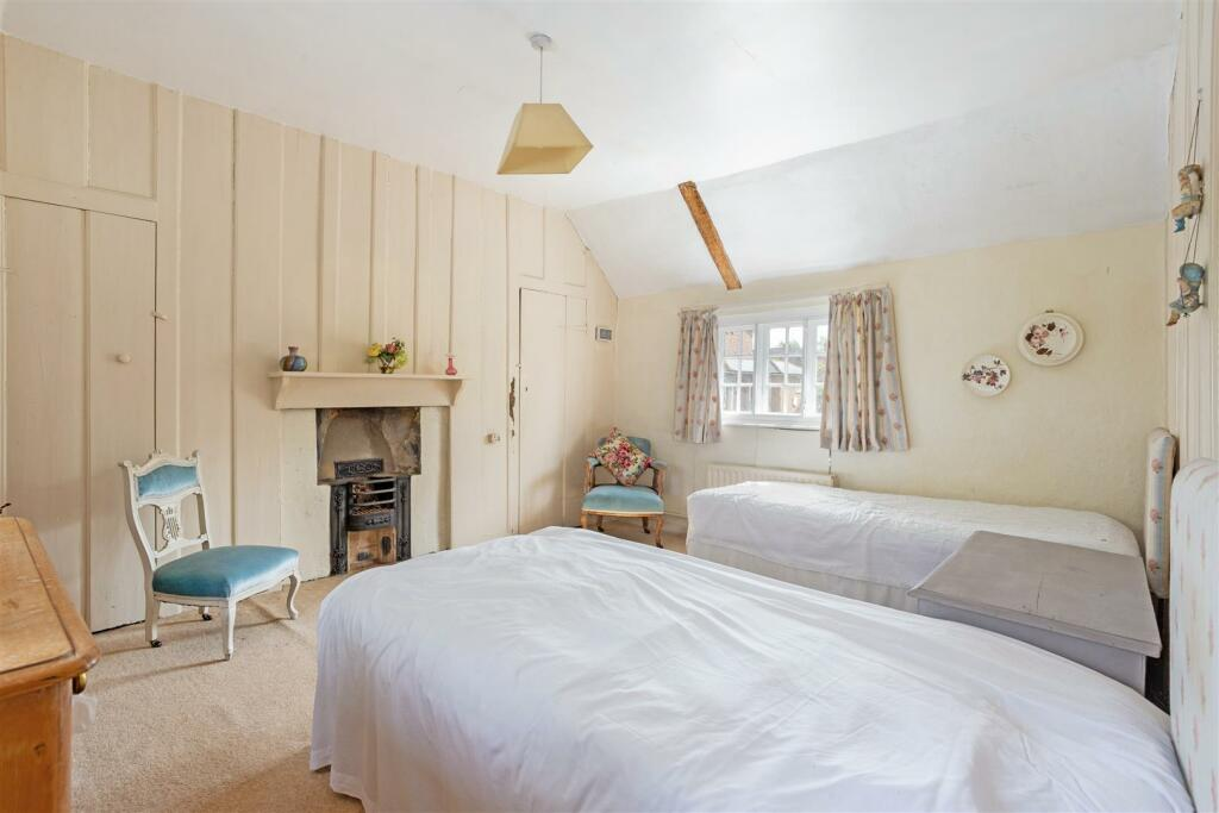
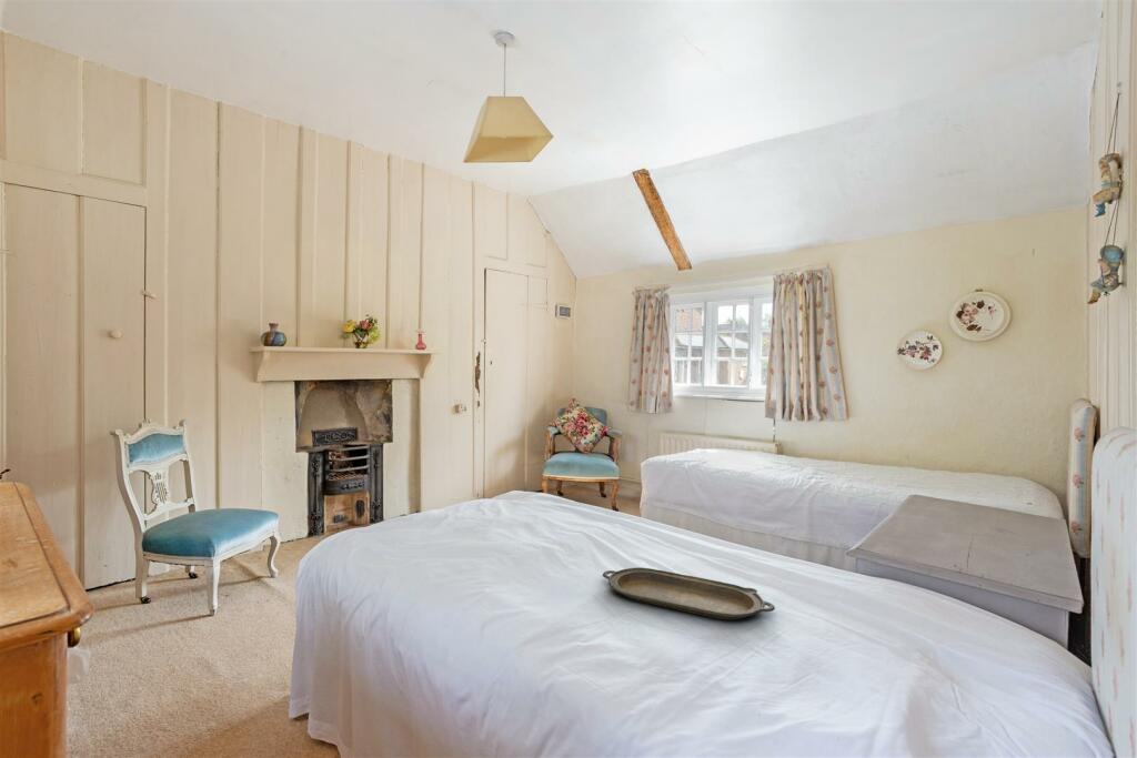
+ serving tray (682, 593)
